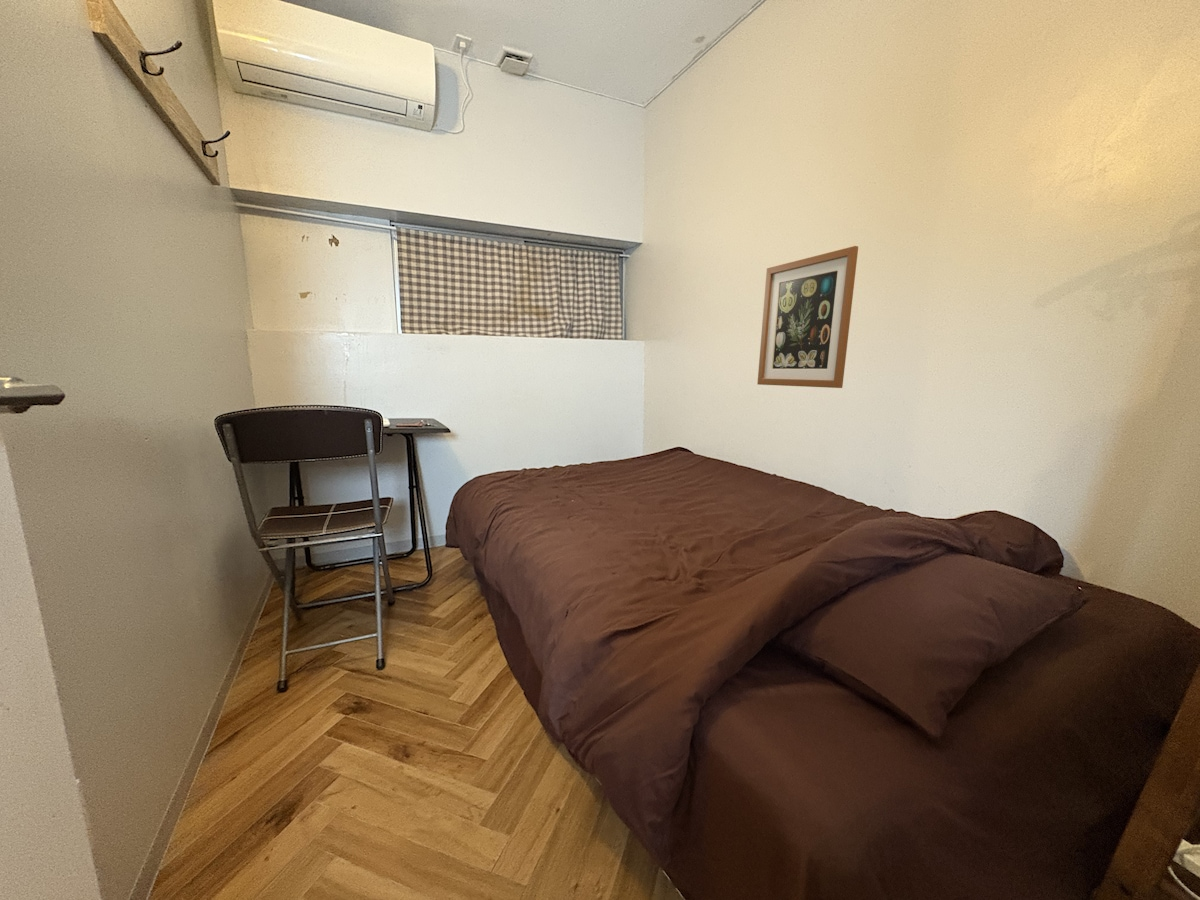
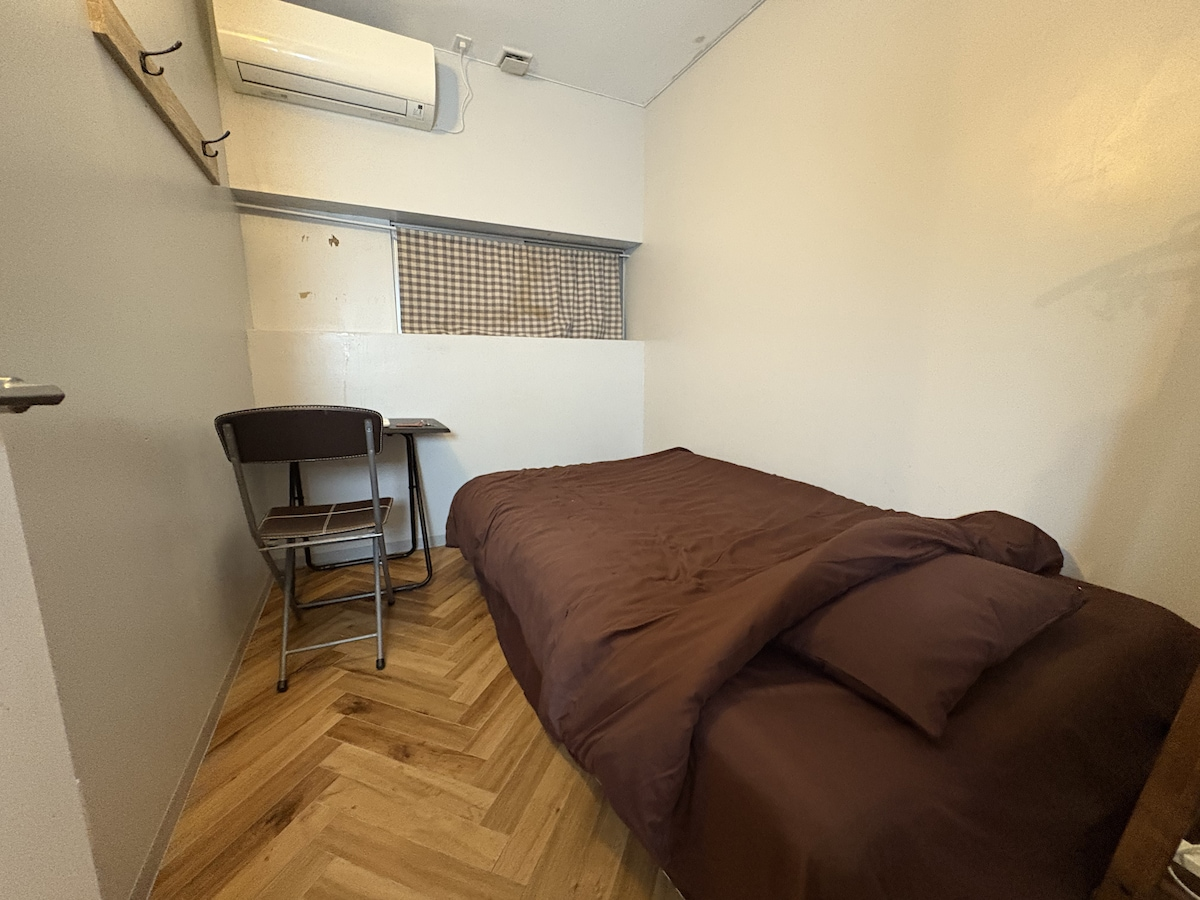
- wall art (801, 323)
